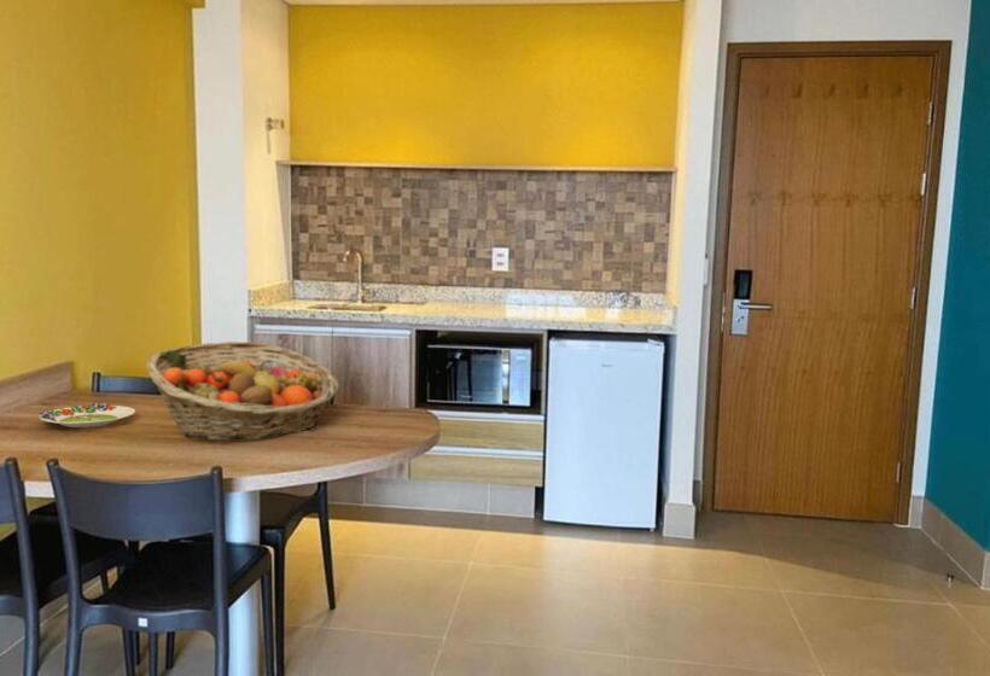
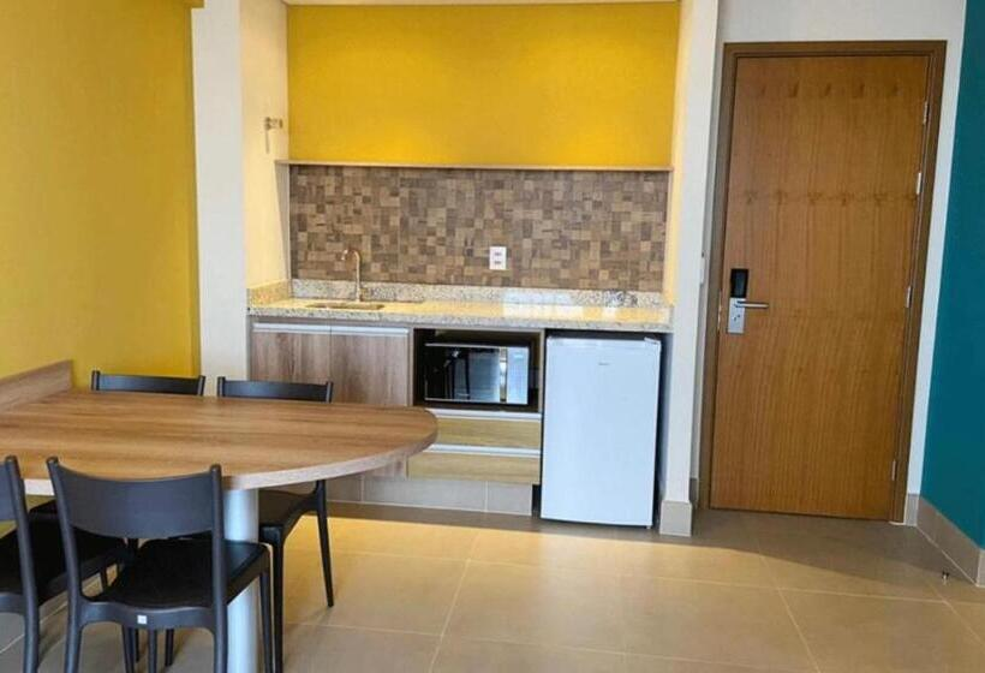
- fruit basket (246, 387)
- salad plate (88, 415)
